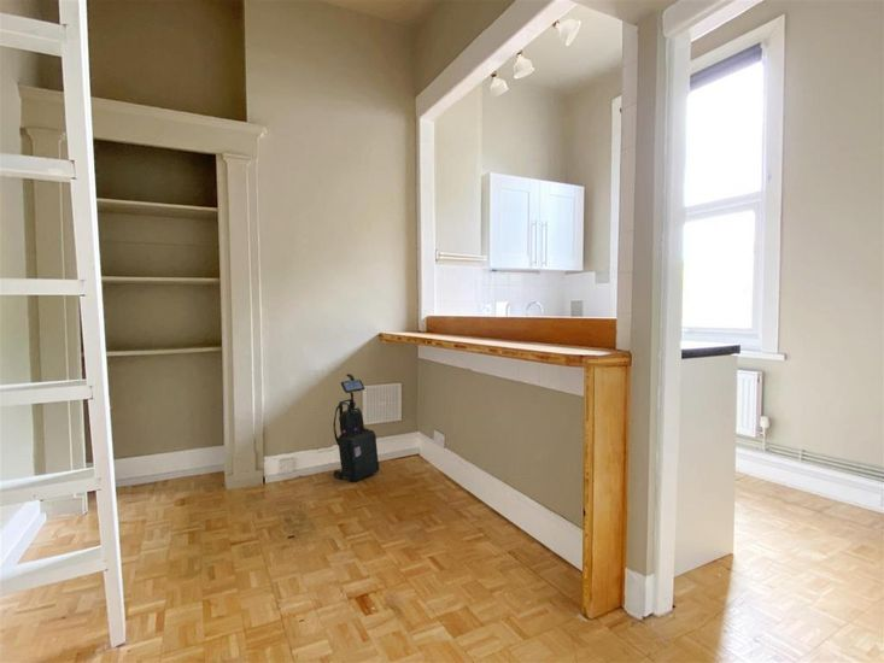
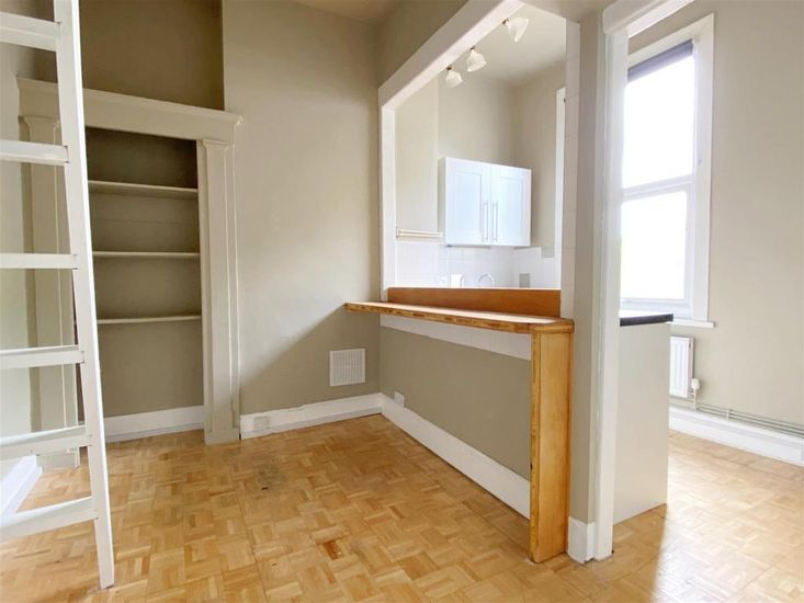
- vacuum cleaner (353, 424)
